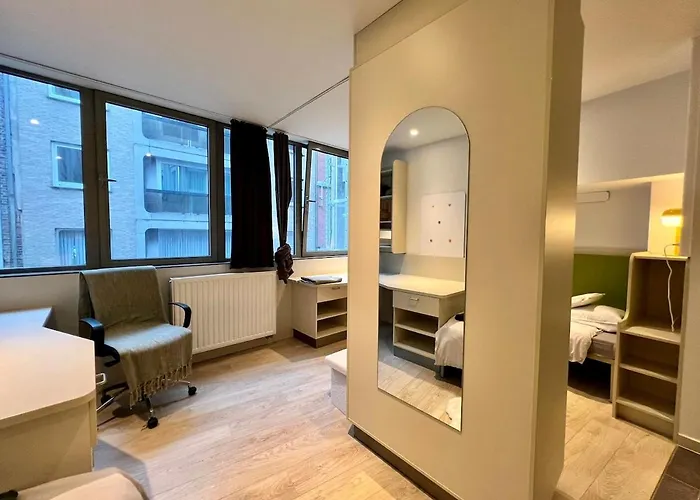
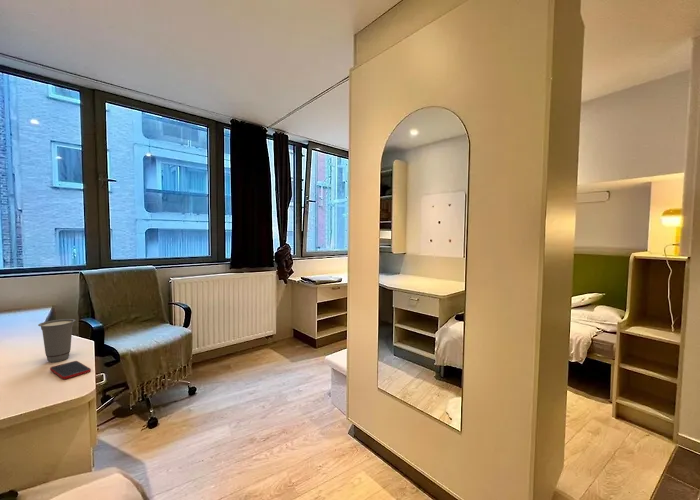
+ cup (57, 340)
+ cell phone (70, 369)
